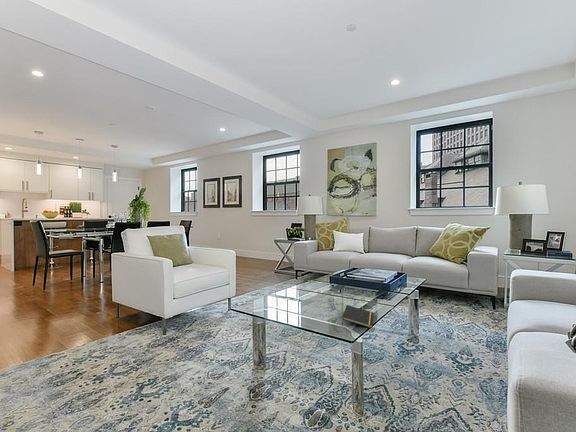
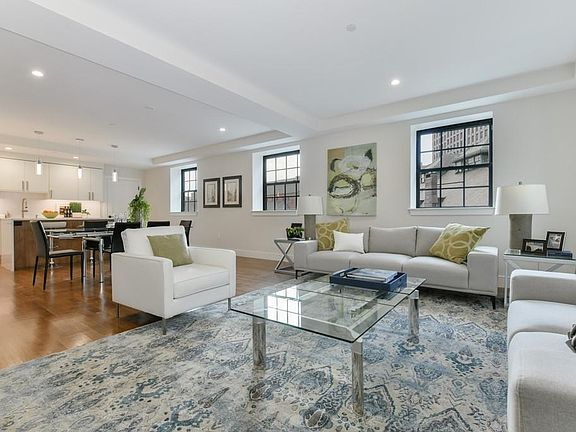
- notepad (358, 315)
